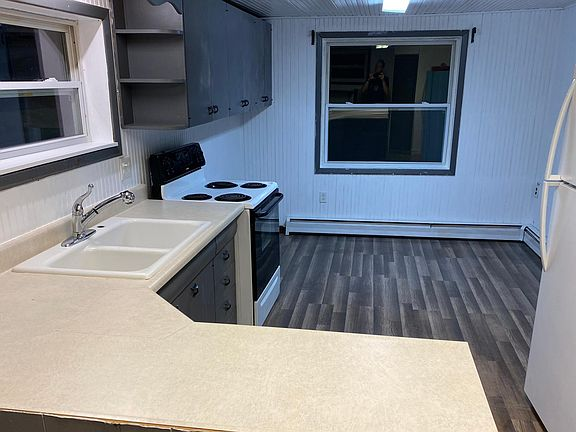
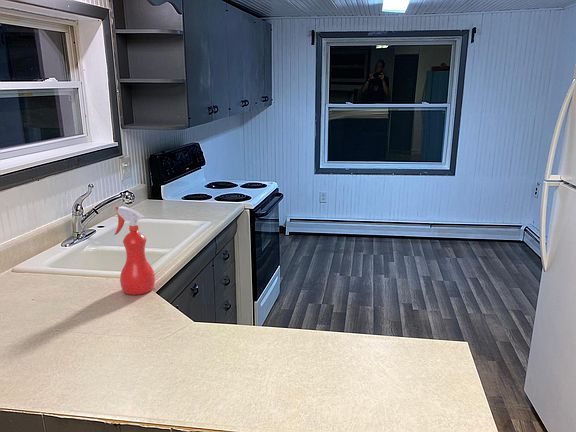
+ spray bottle (132, 249)
